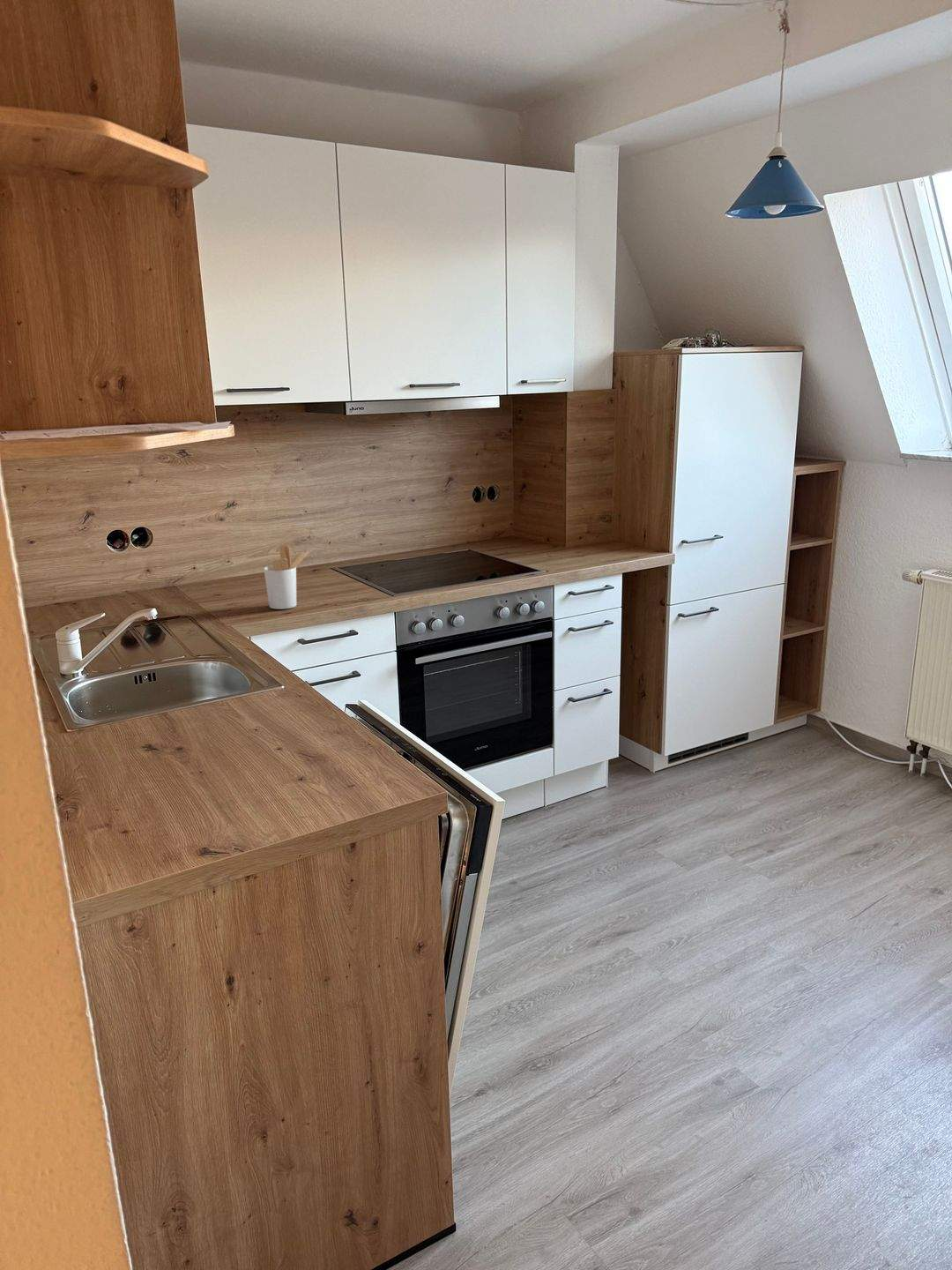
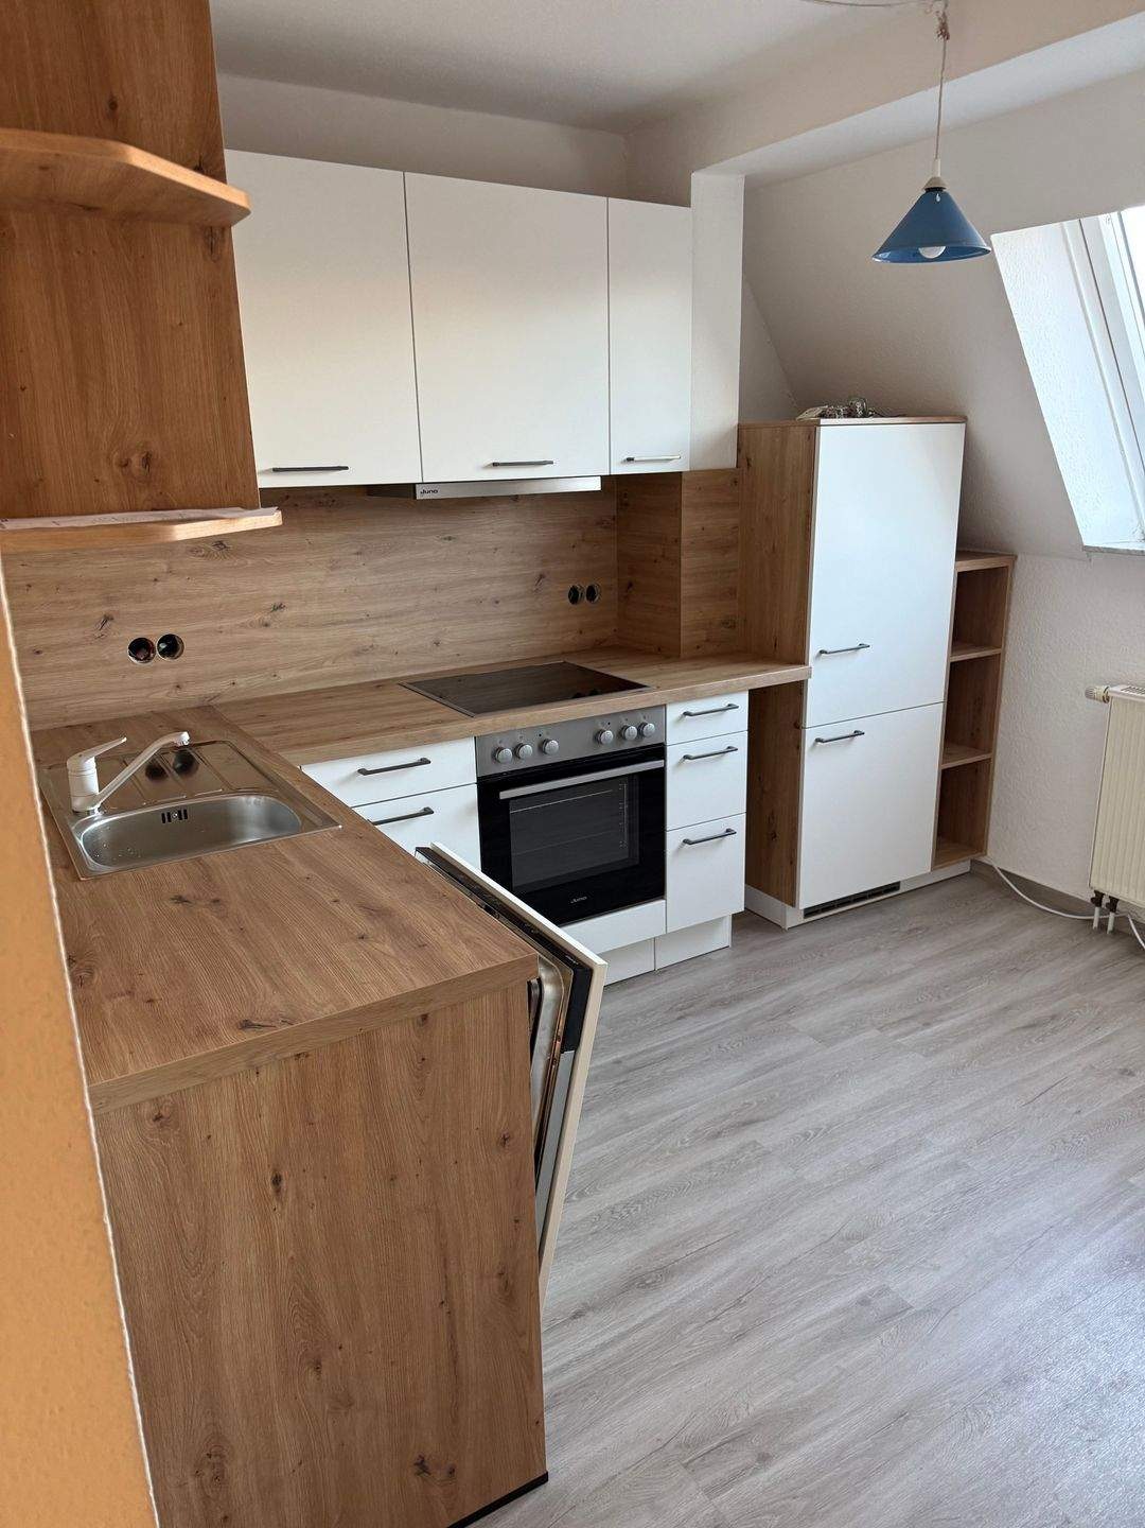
- utensil holder (288, 577)
